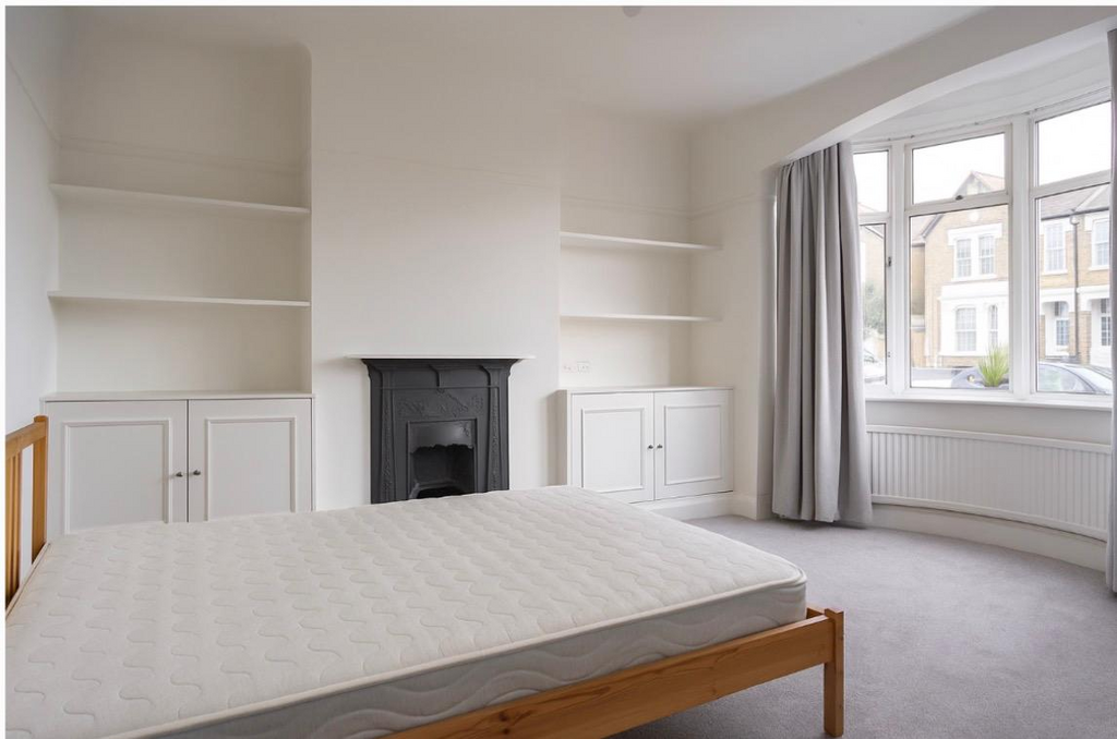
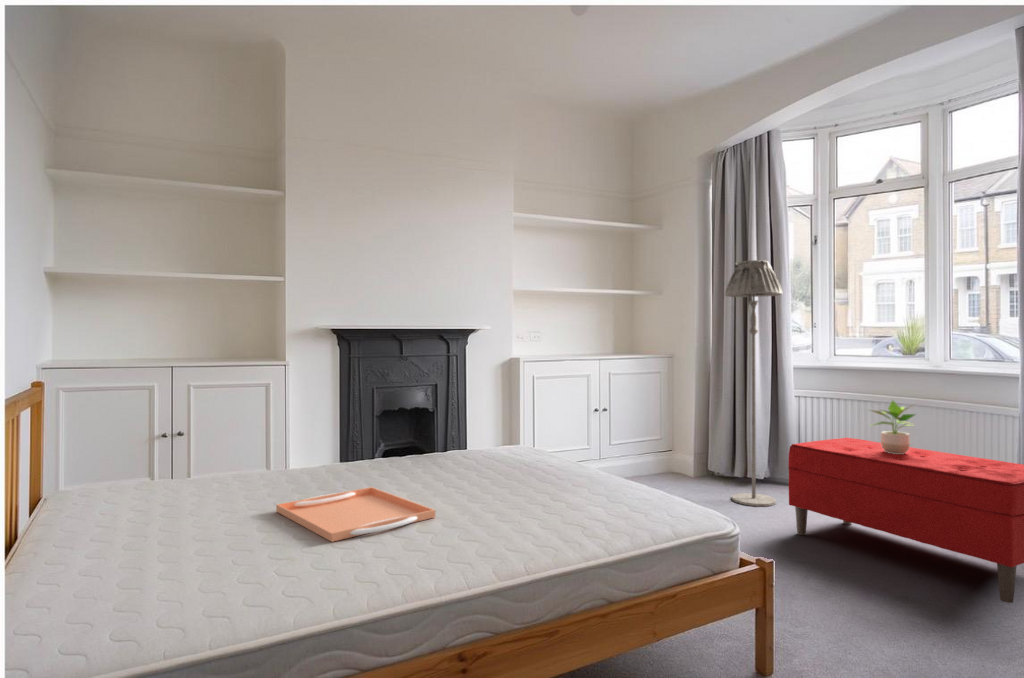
+ bench (913, 505)
+ serving tray (354, 510)
+ floor lamp (753, 381)
+ potted plant (891, 424)
